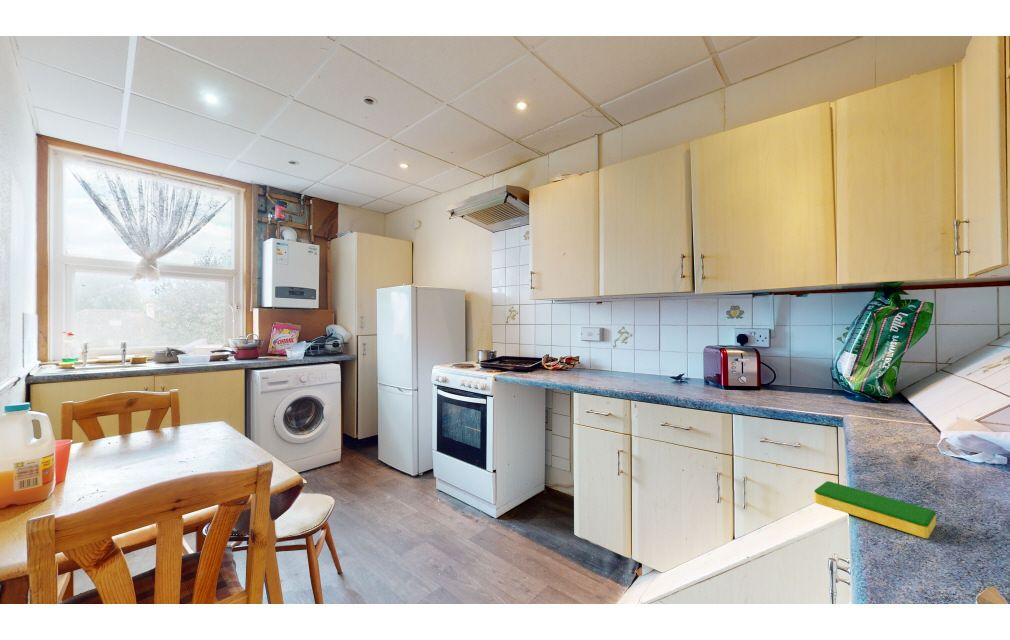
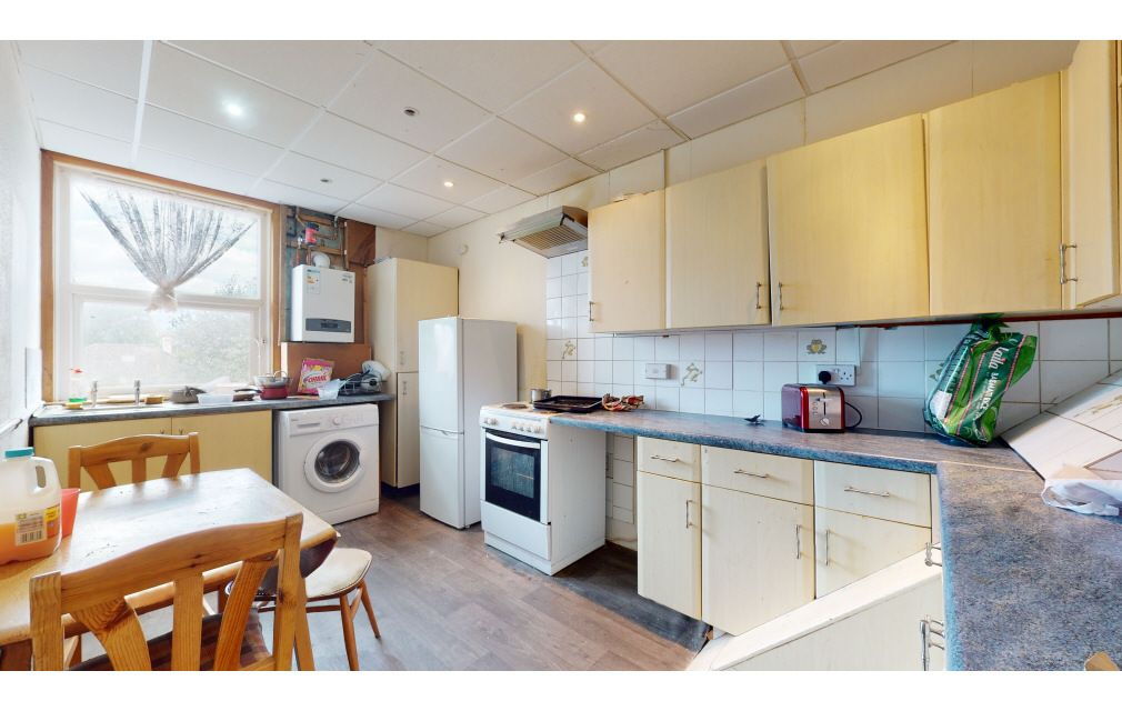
- dish sponge (871, 506)
